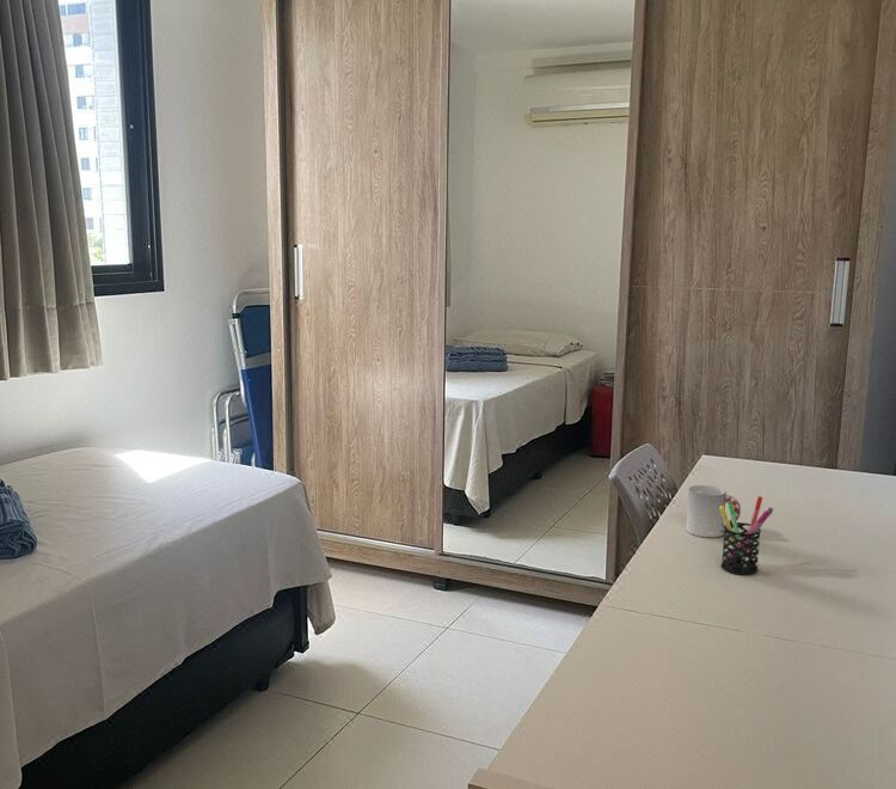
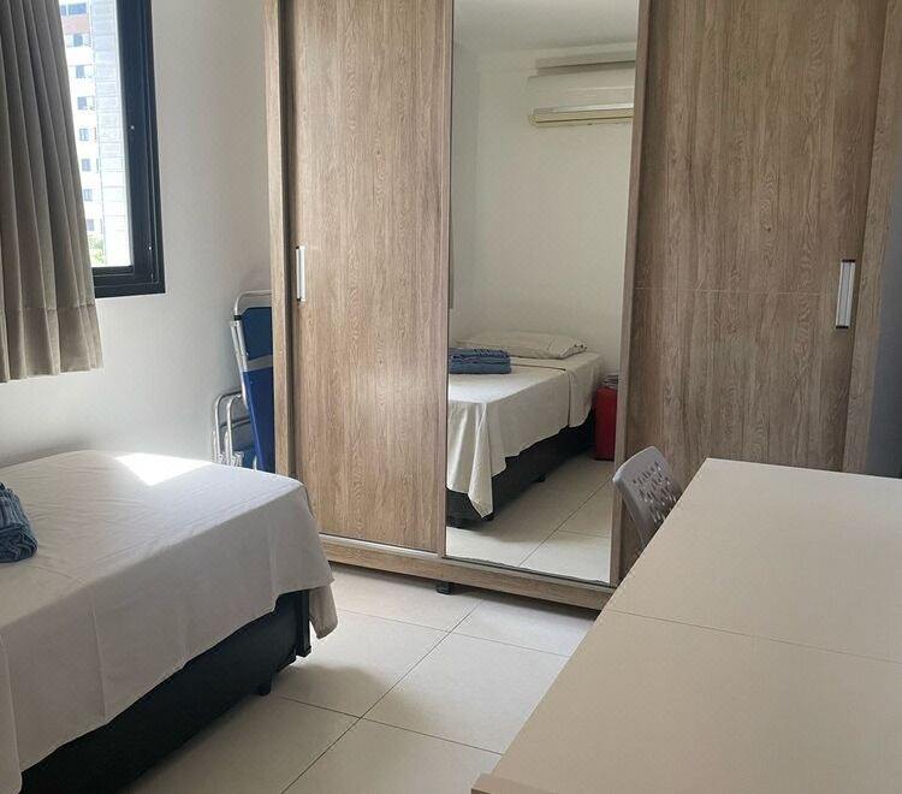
- pen holder (741, 532)
- cup (713, 512)
